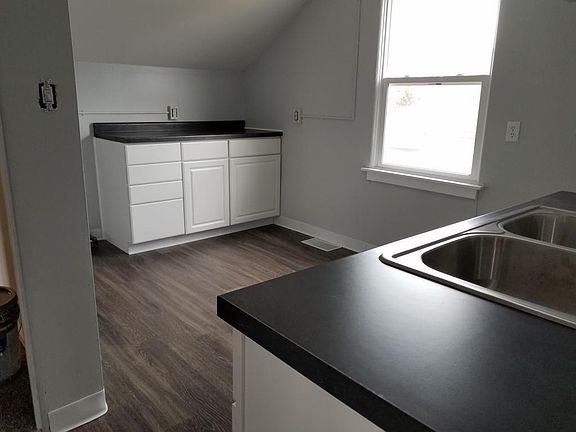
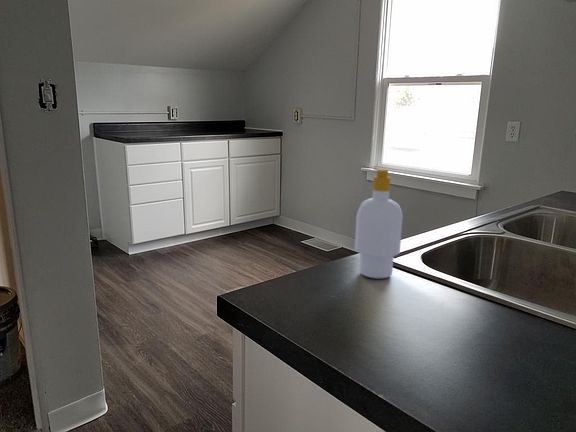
+ soap bottle (379, 223)
